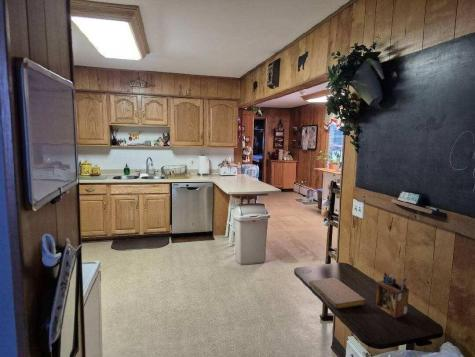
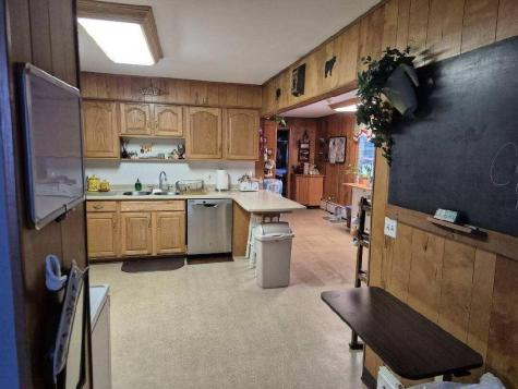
- desk organizer (392, 293)
- notebook (335, 291)
